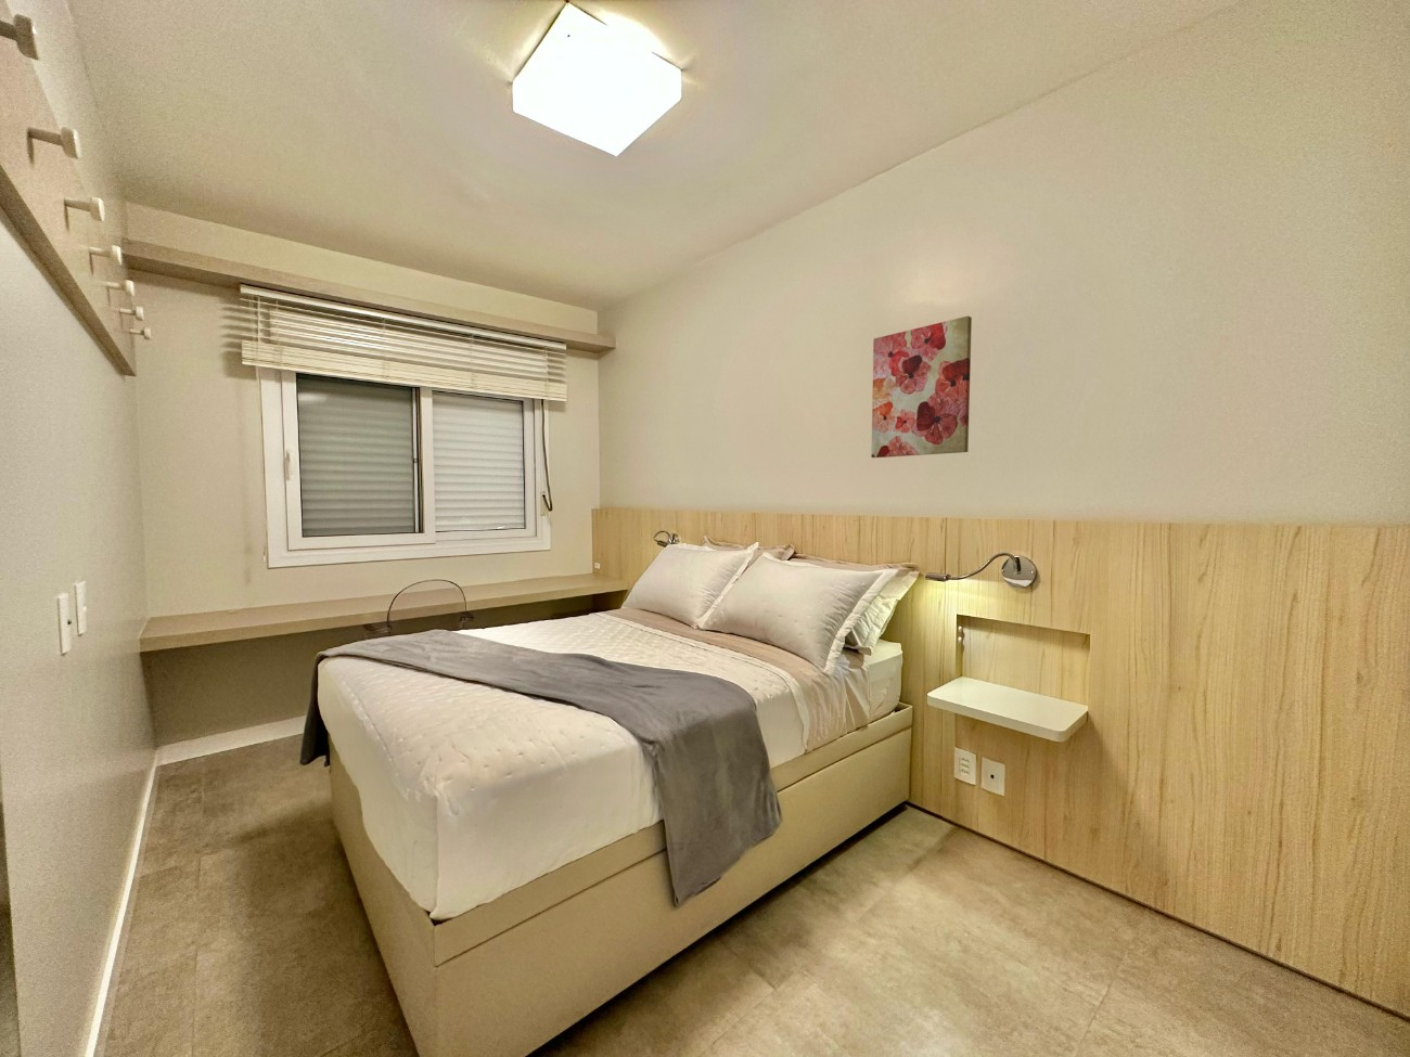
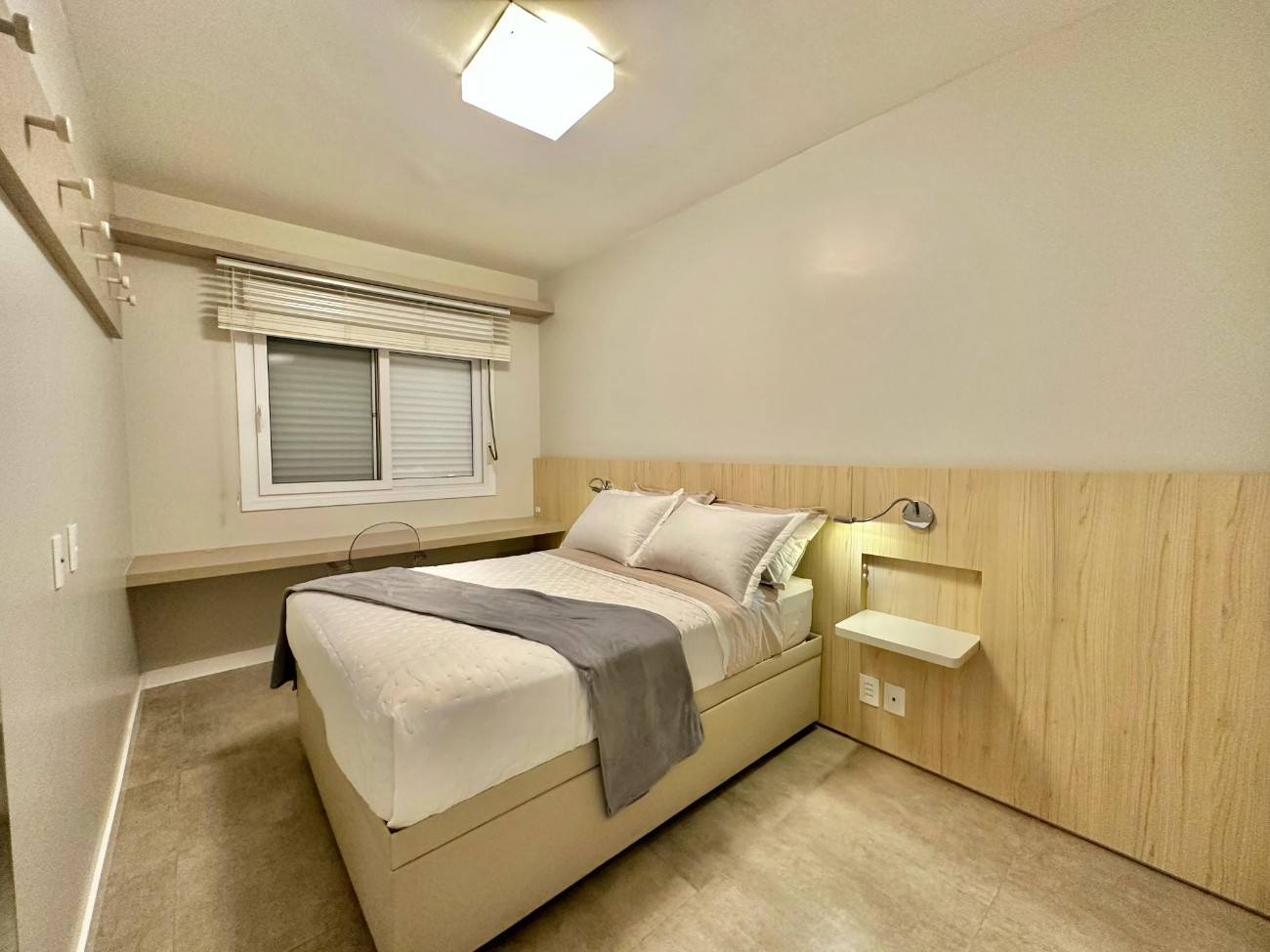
- wall art (917, 391)
